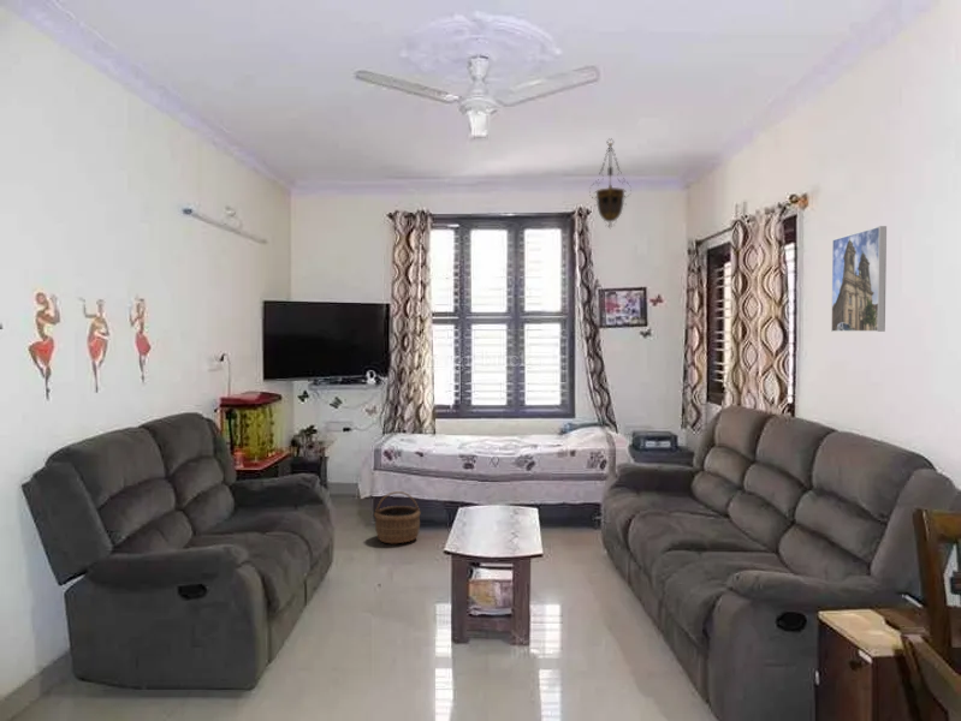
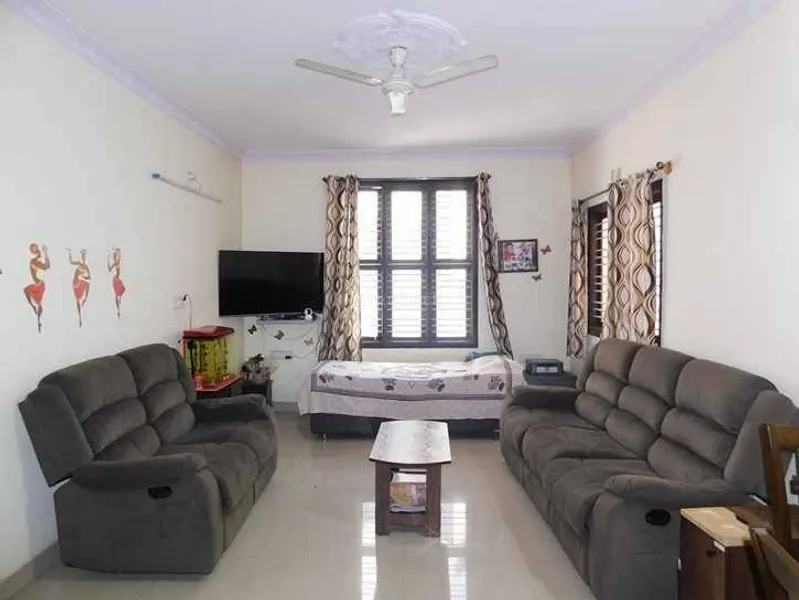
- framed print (856, 282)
- hanging lantern (610, 184)
- wicker basket (397, 514)
